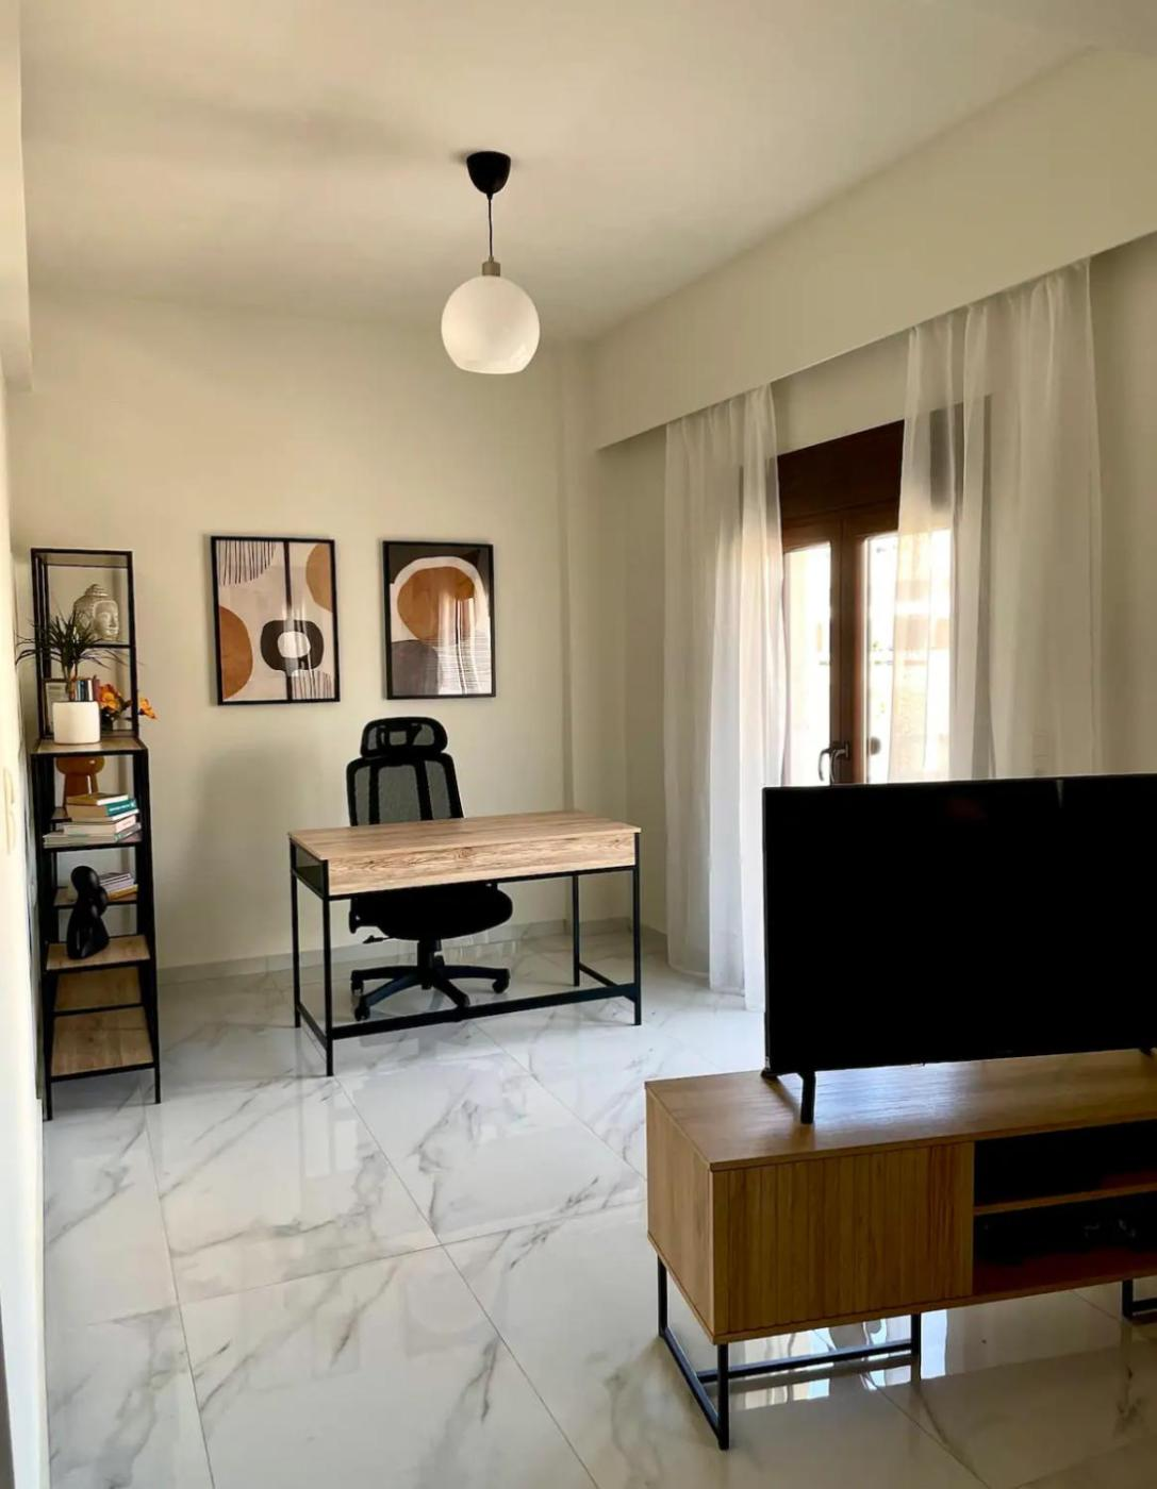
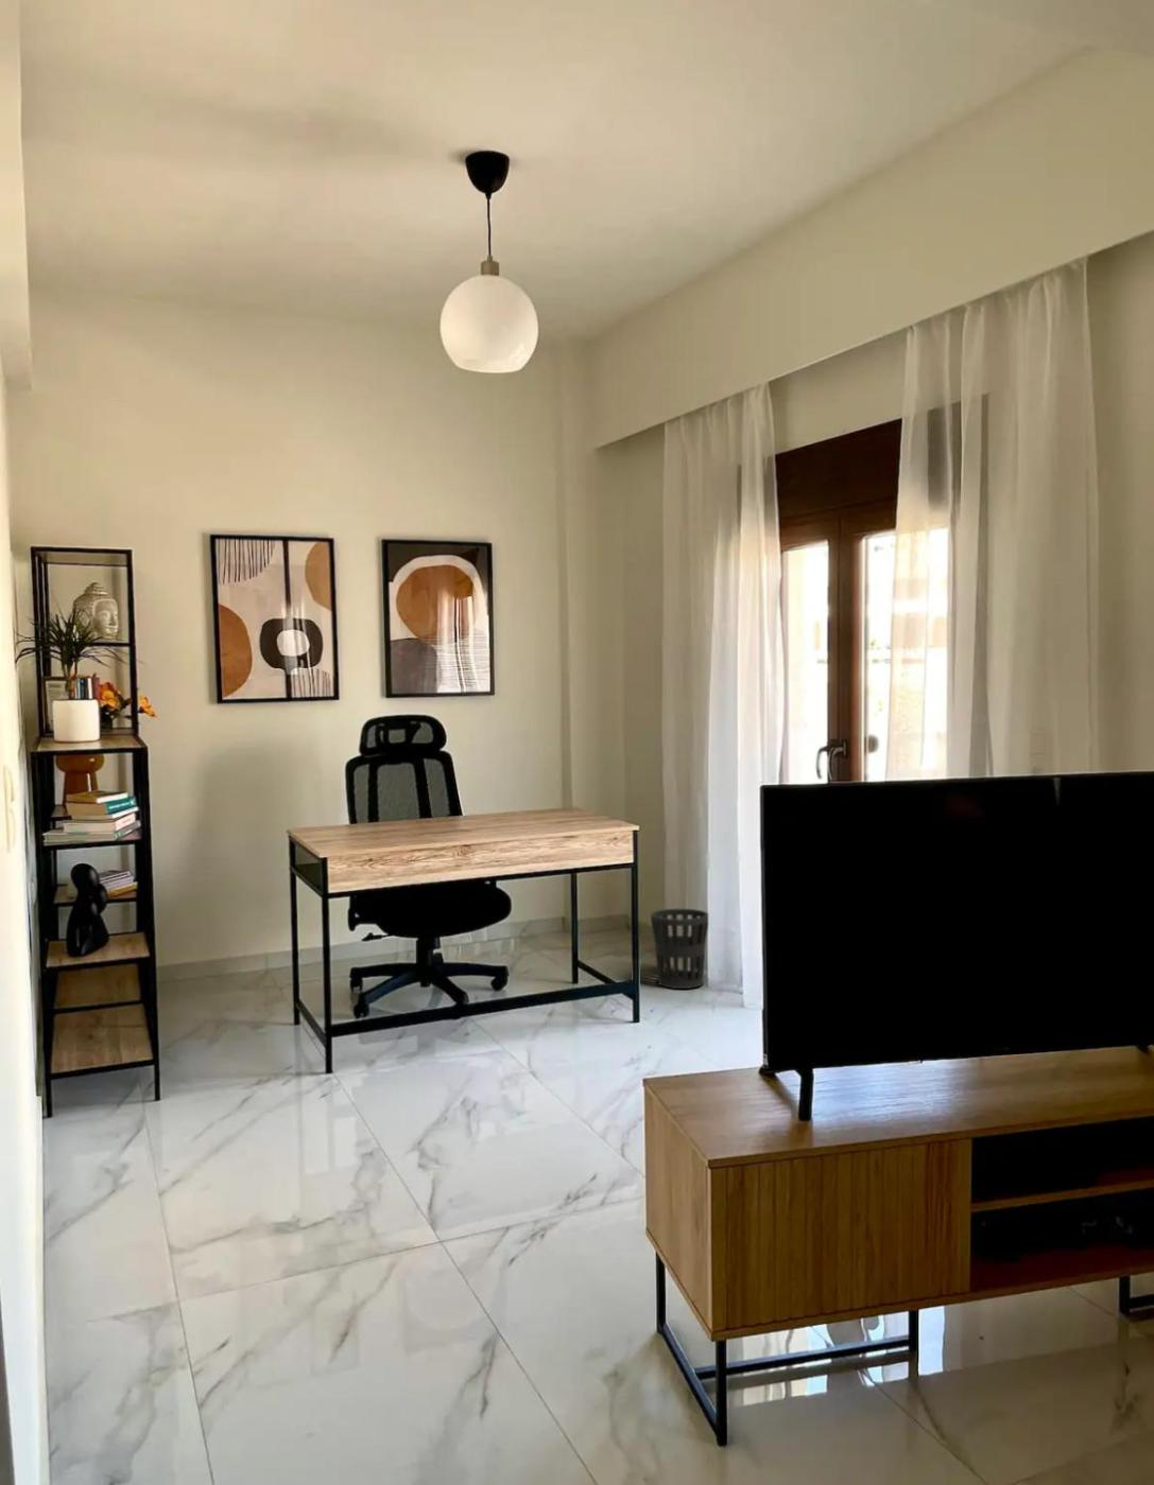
+ wastebasket (679, 949)
